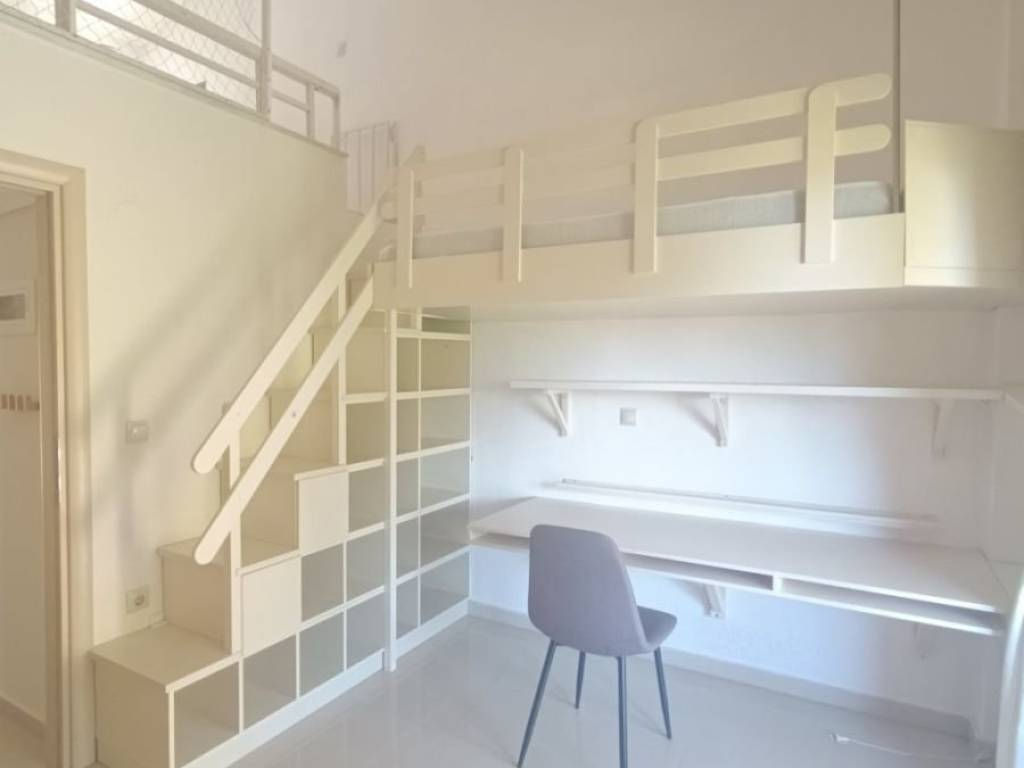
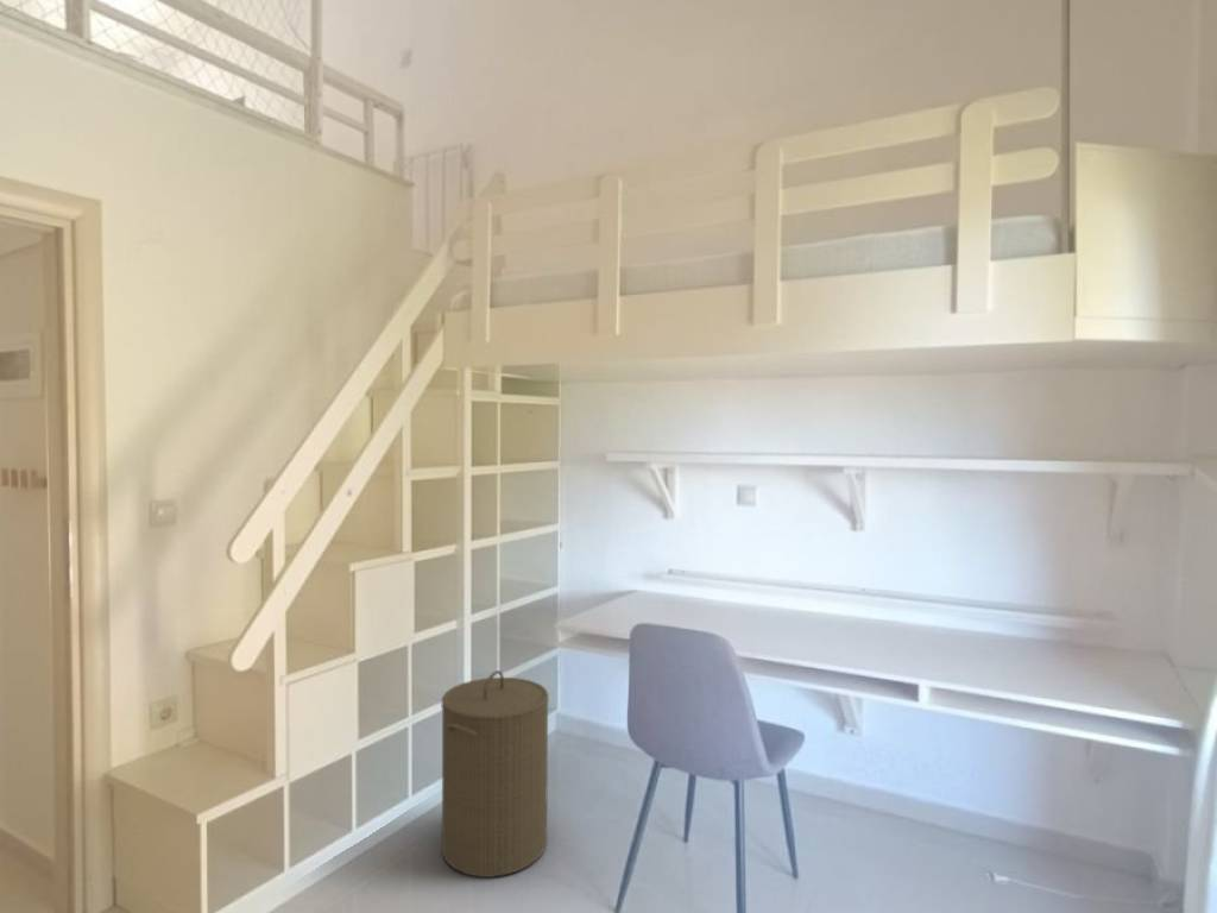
+ laundry hamper (494, 758)
